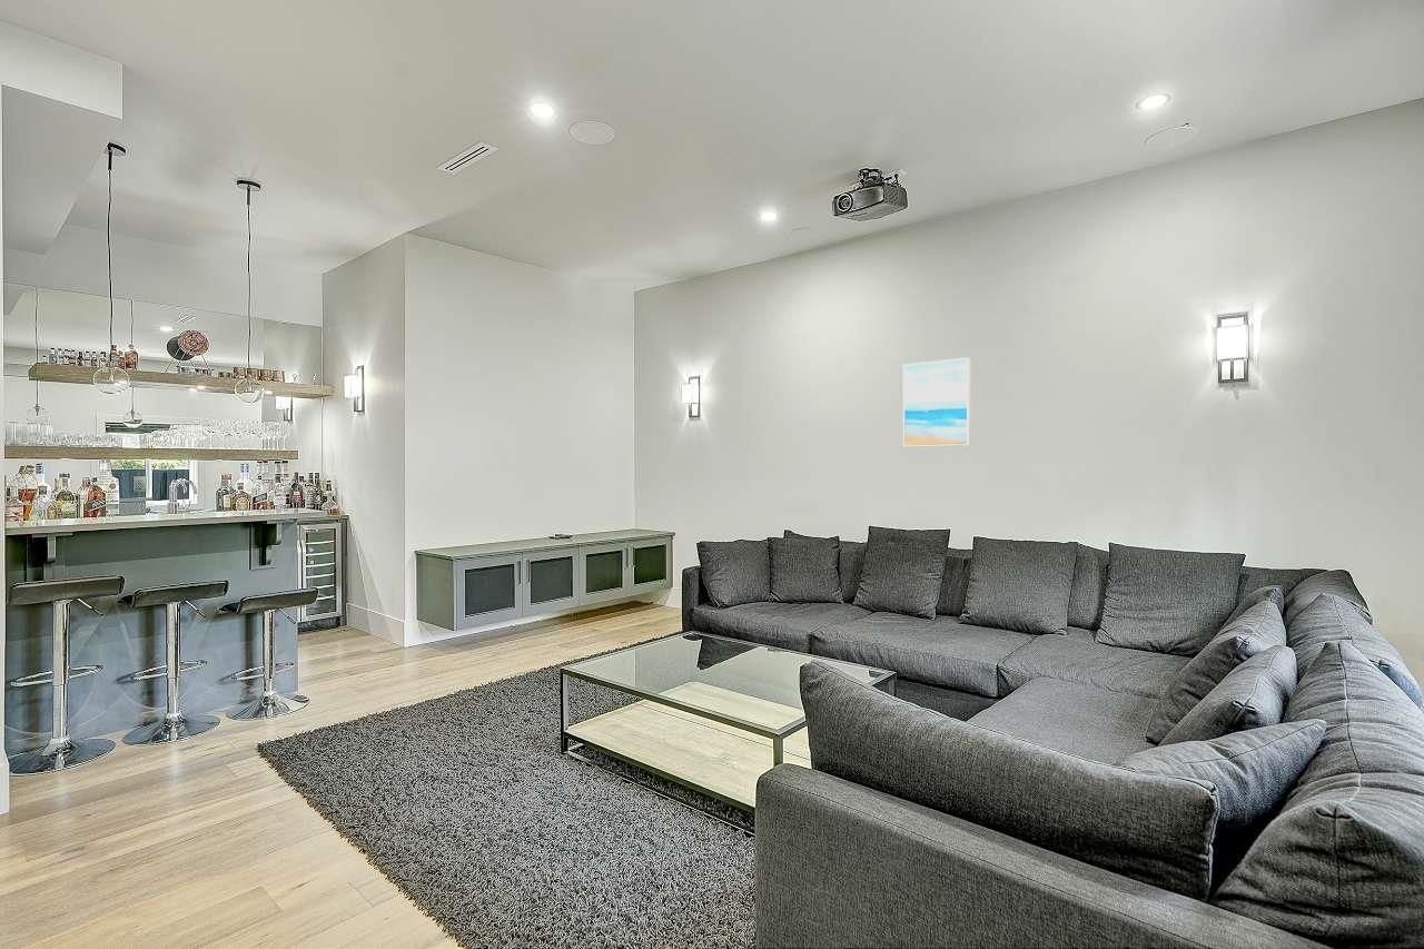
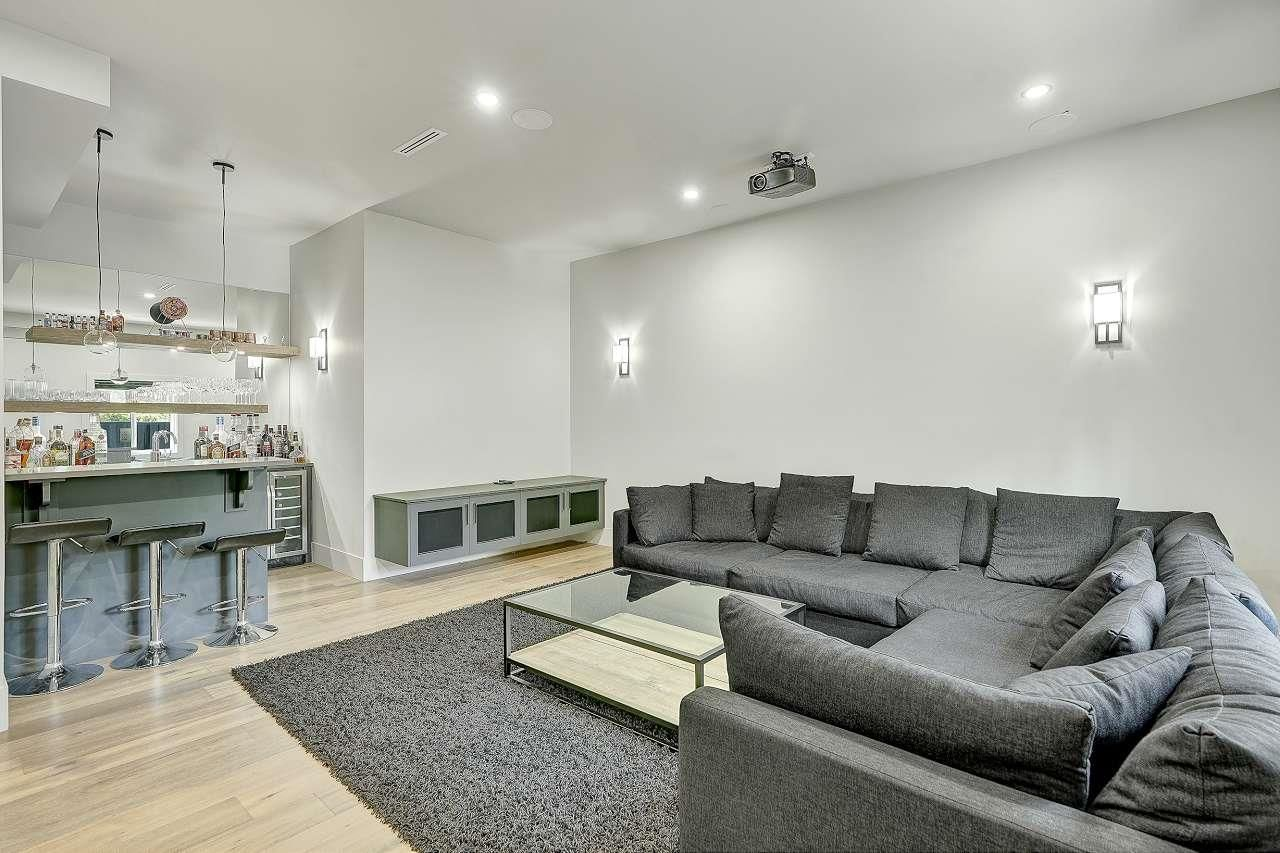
- wall art (936, 404)
